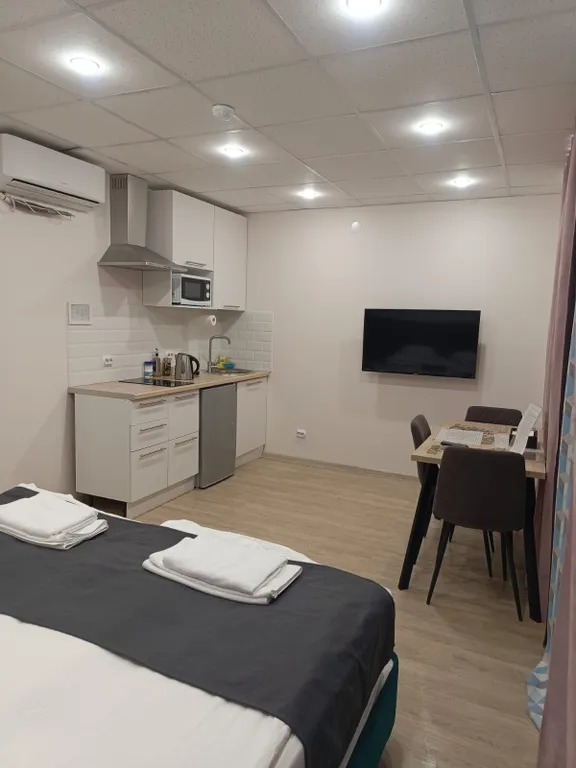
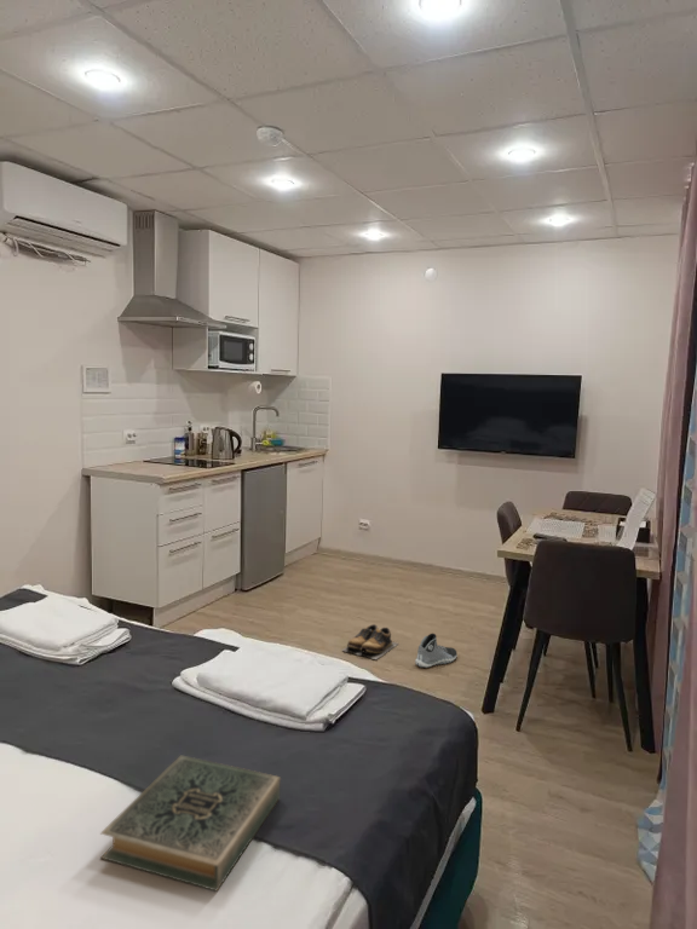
+ shoes (370, 637)
+ sneaker (438, 647)
+ hardback book (196, 814)
